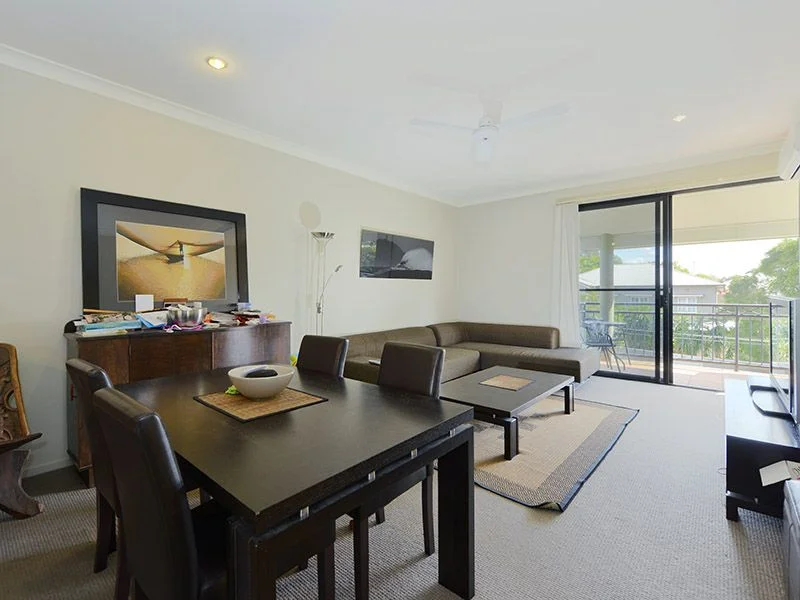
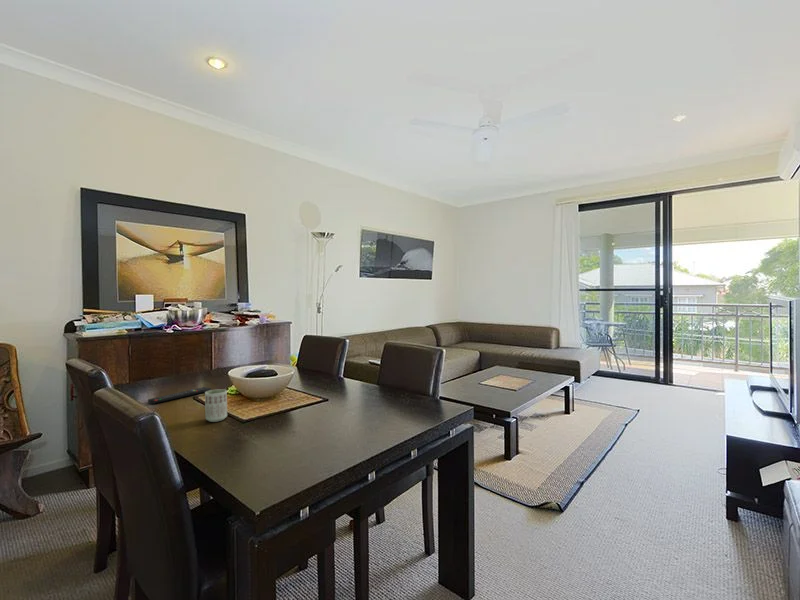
+ cup (216, 405)
+ remote control (180, 395)
